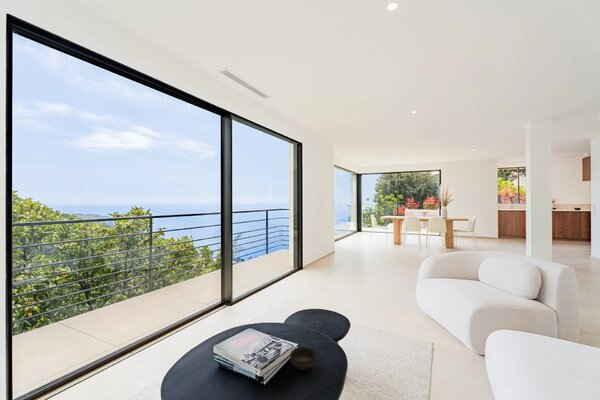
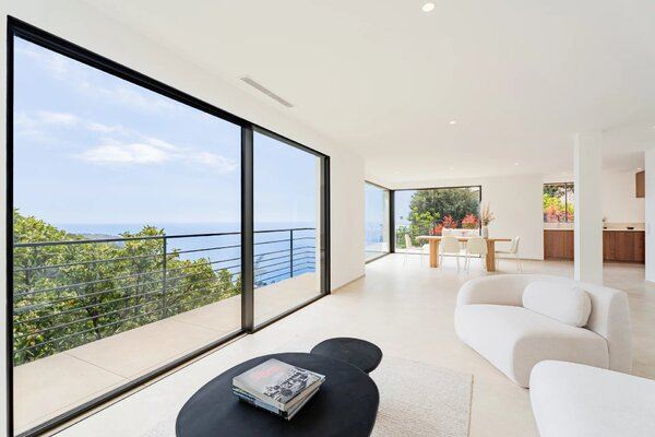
- cup (305, 359)
